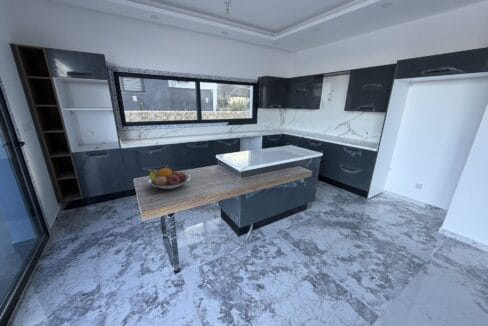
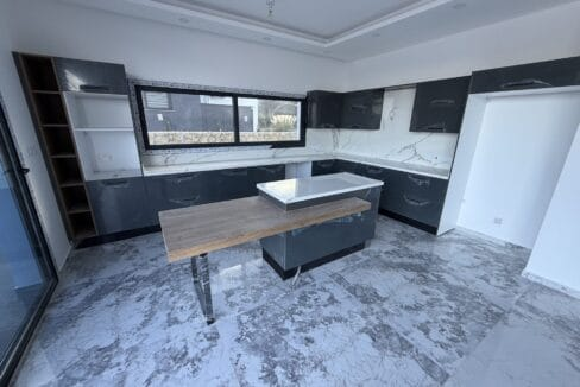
- fruit bowl (169, 177)
